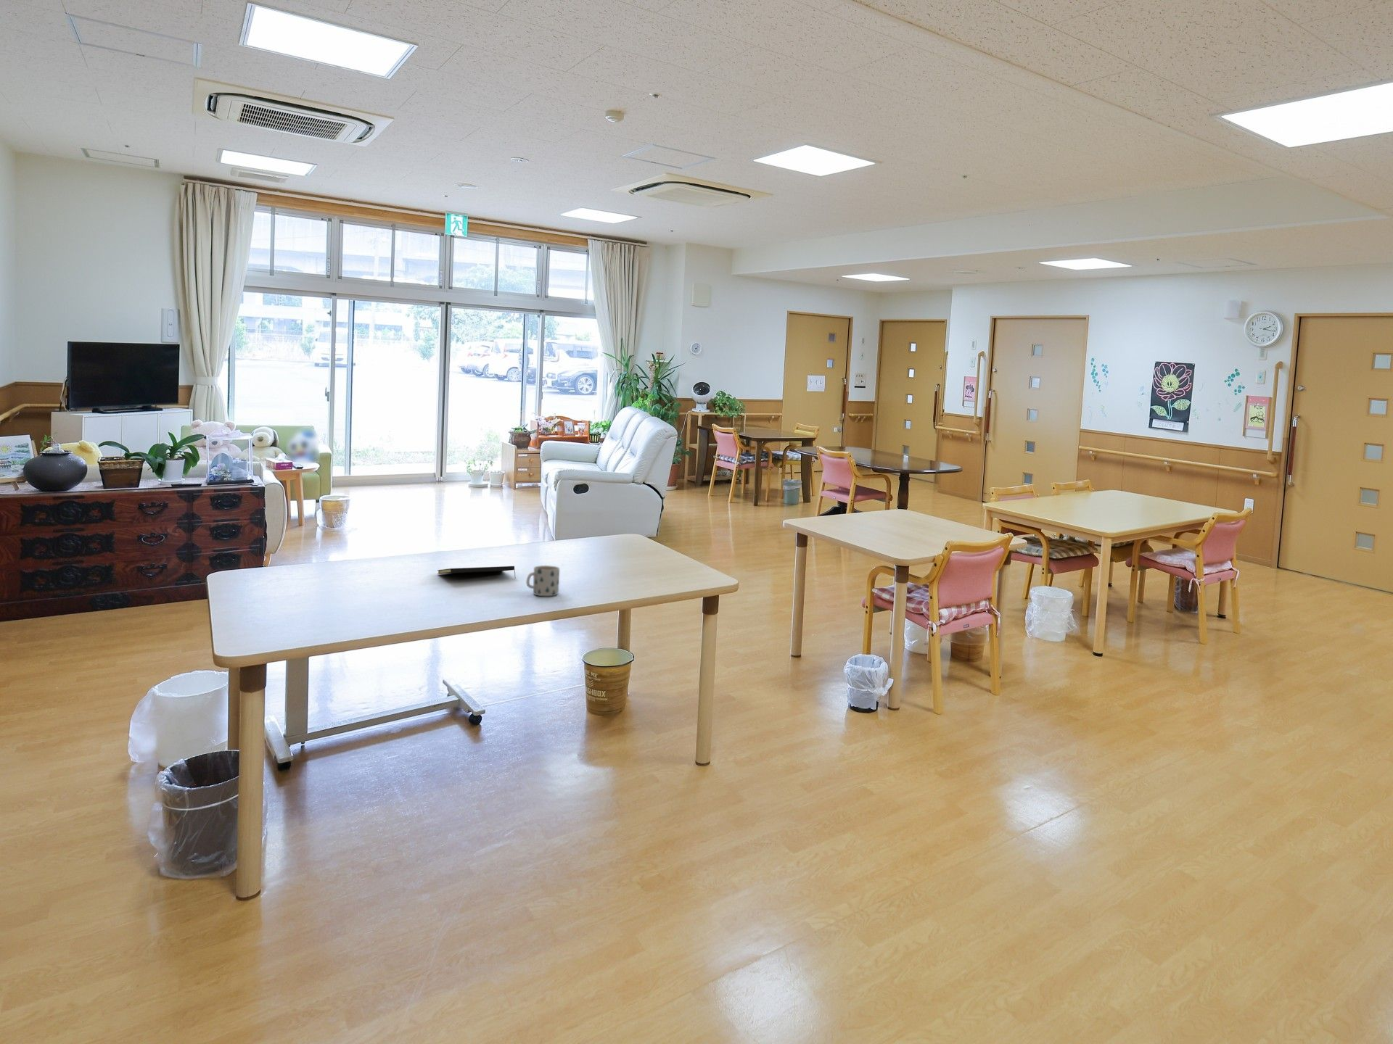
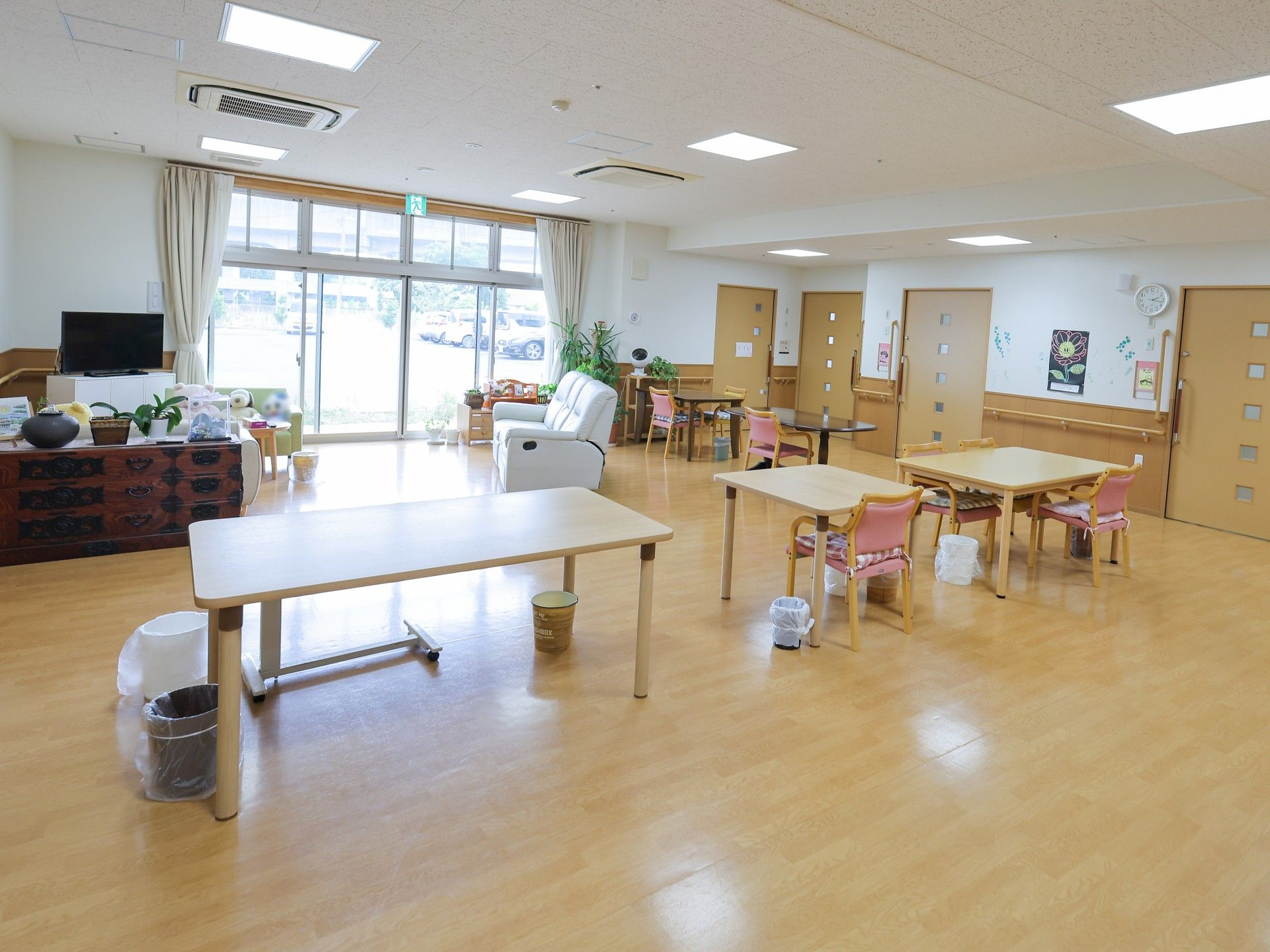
- notepad (475, 570)
- mug (542, 581)
